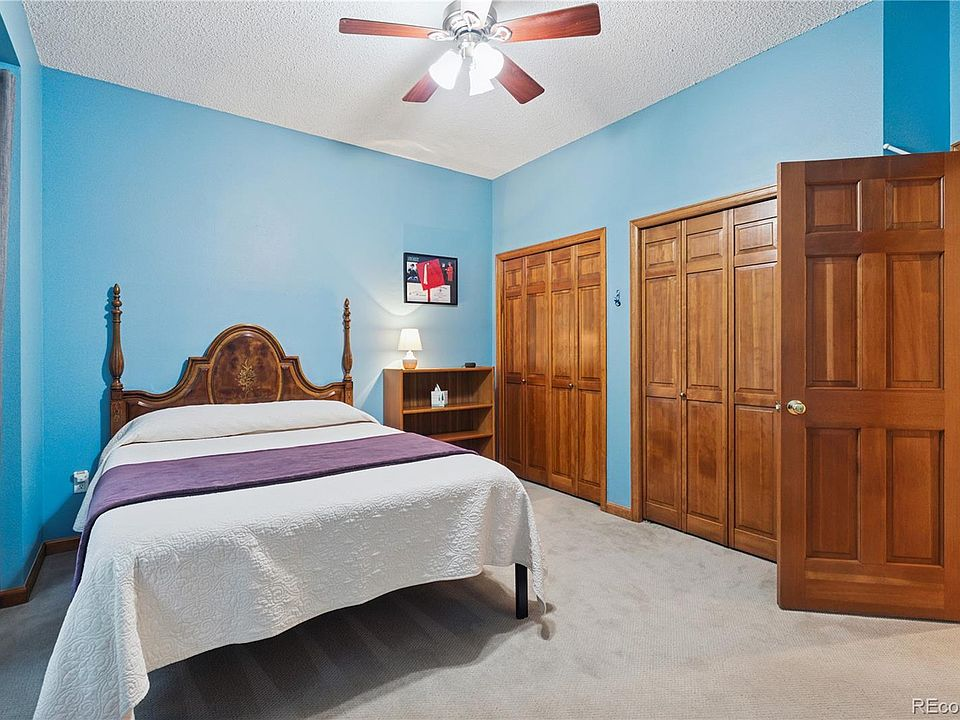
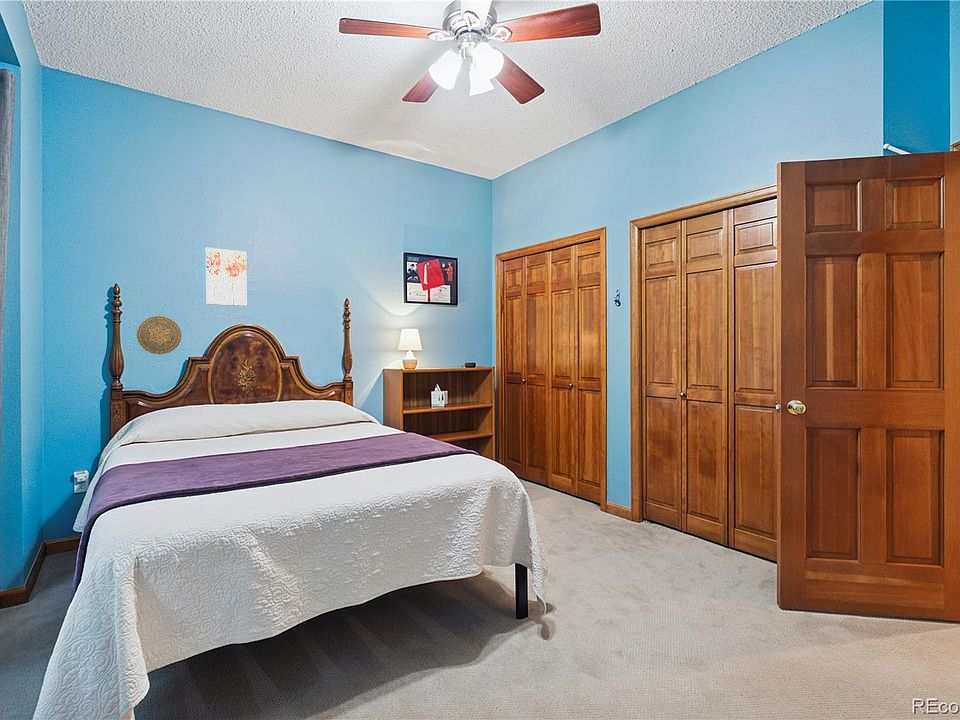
+ decorative plate (159, 335)
+ wall art (226, 277)
